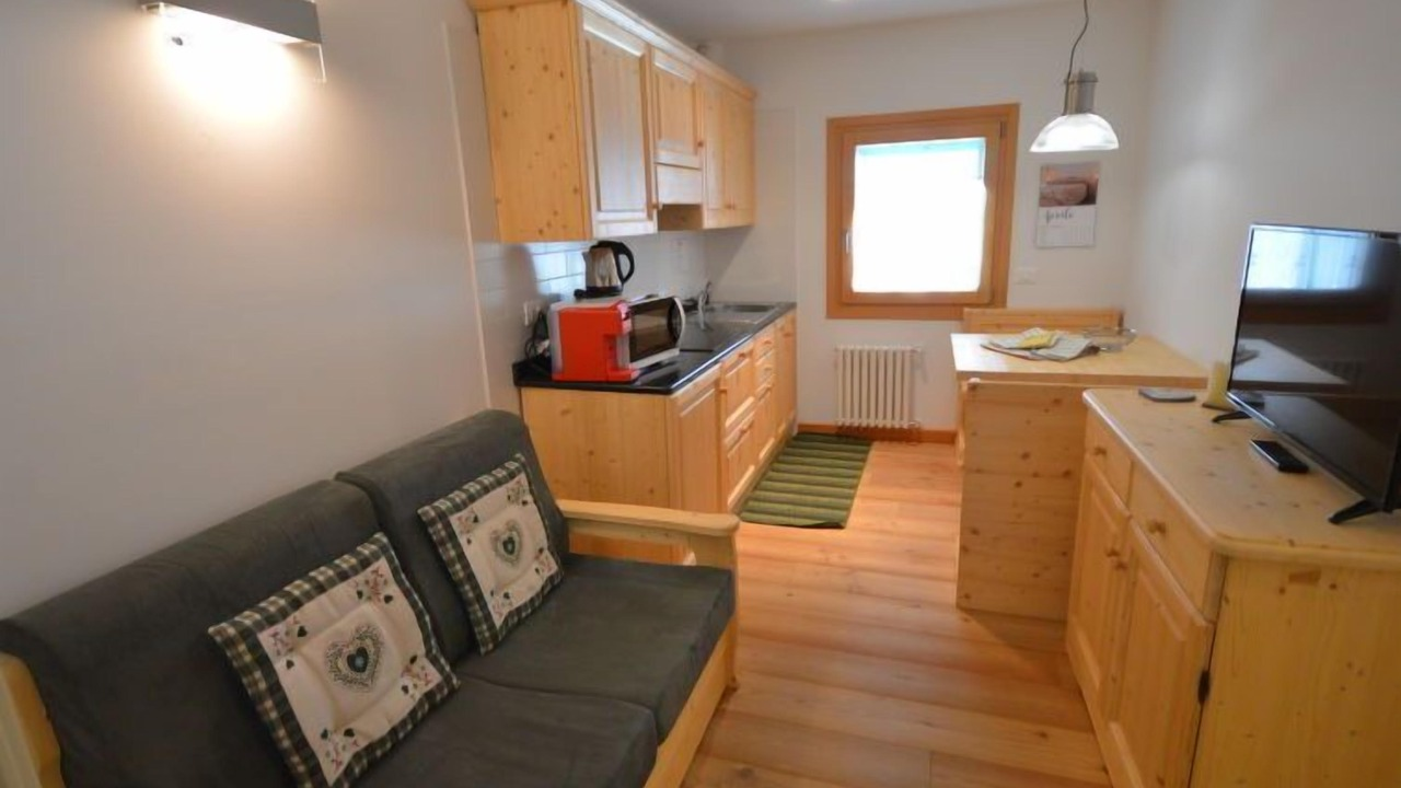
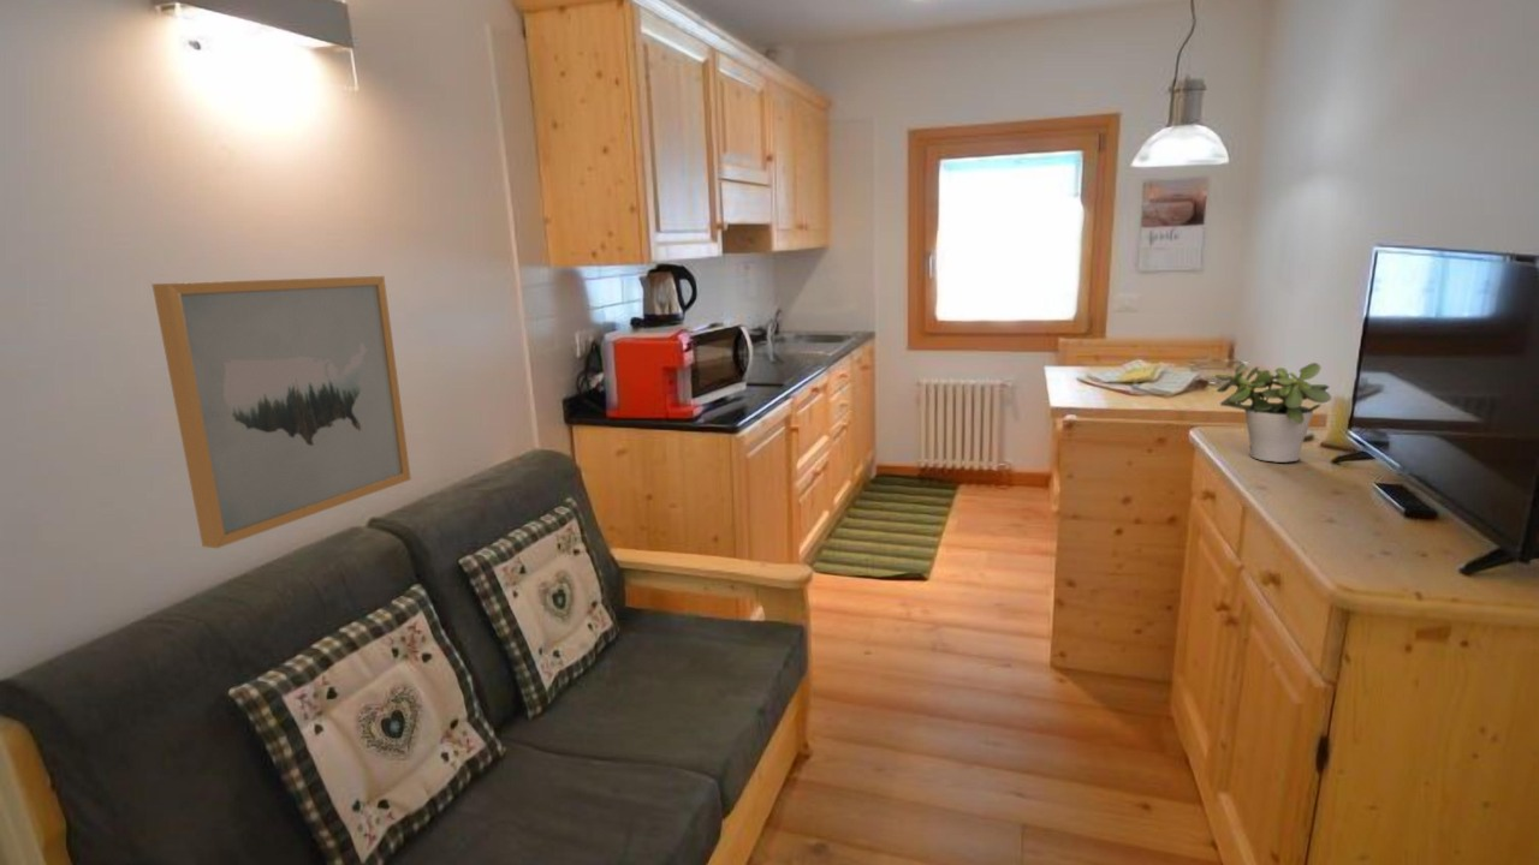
+ potted plant (1270, 411)
+ wall art (302, 398)
